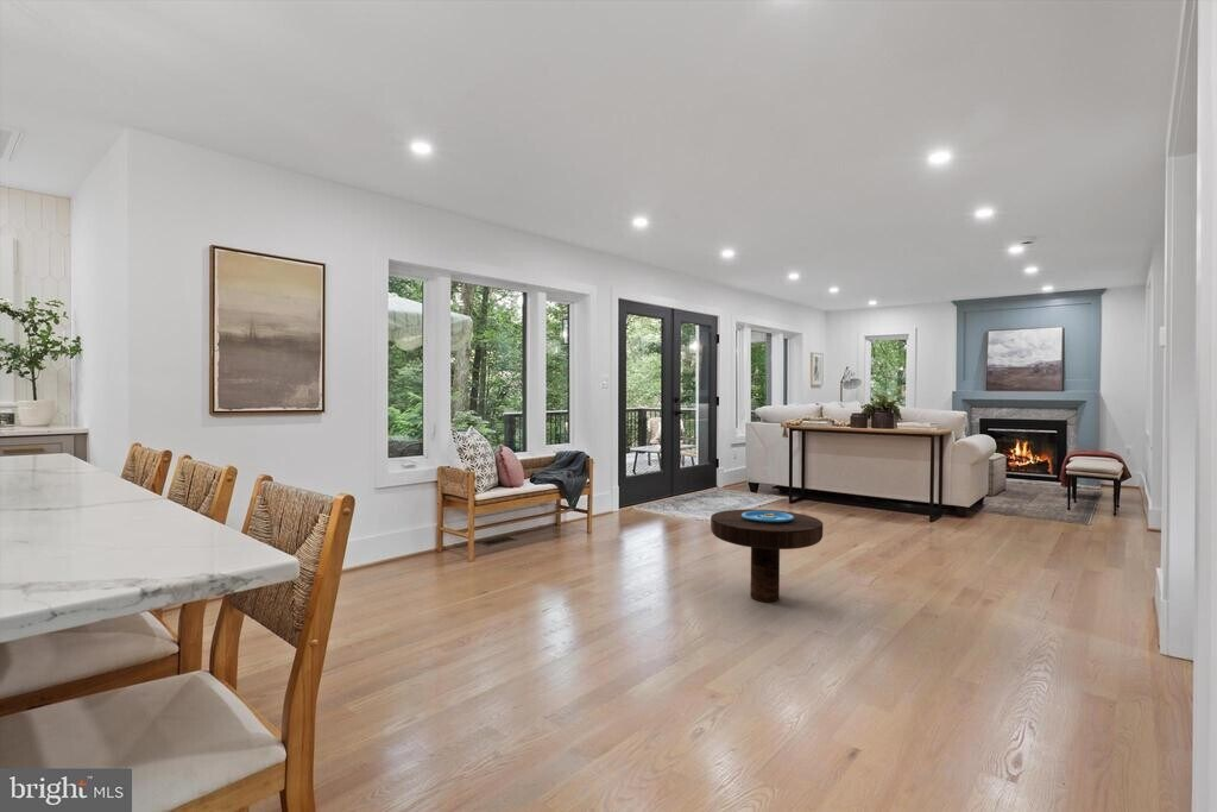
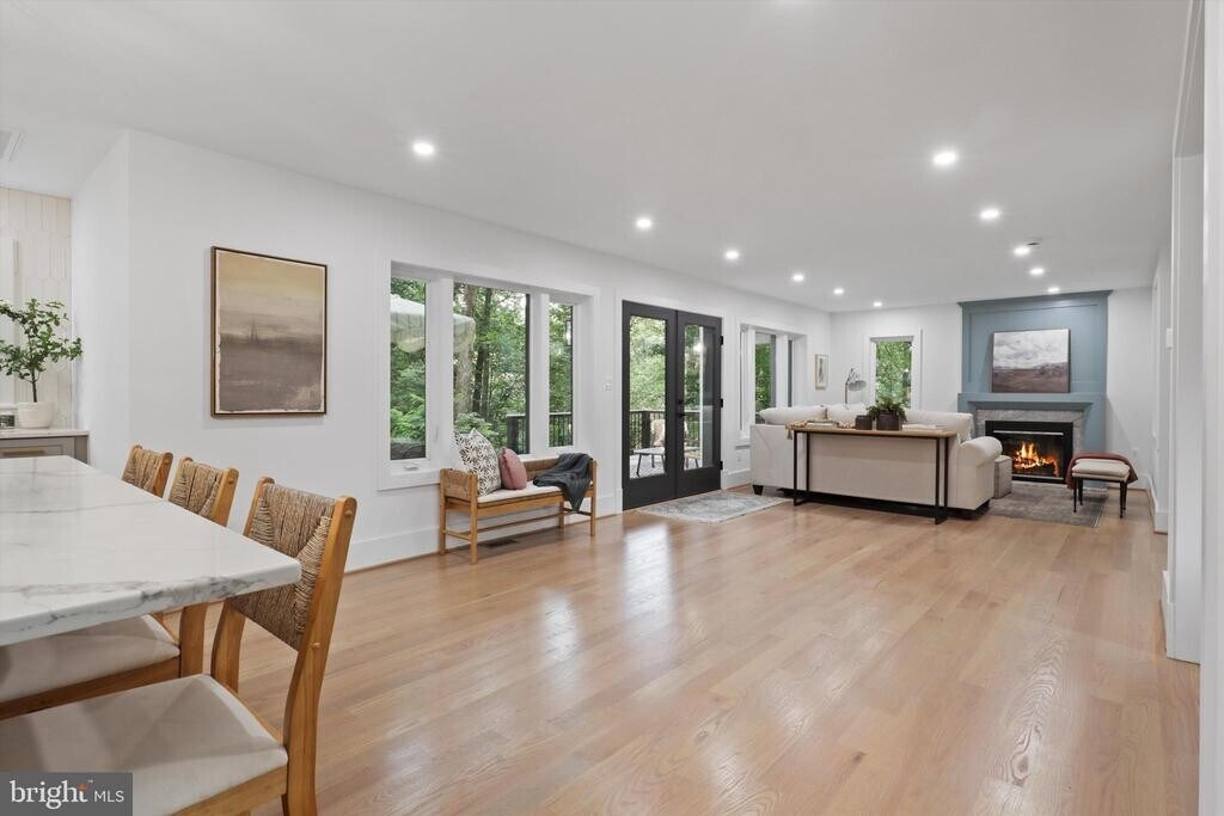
- side table (764, 555)
